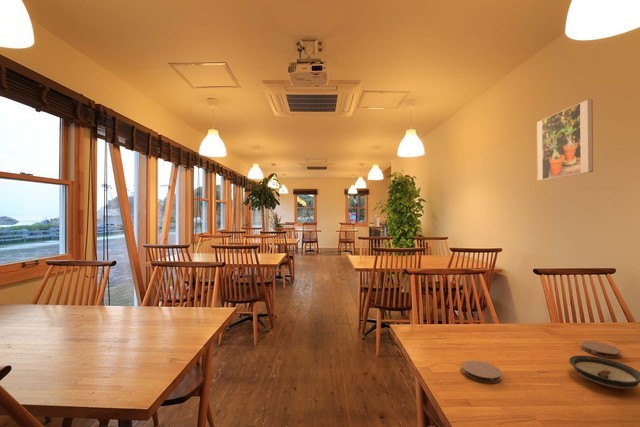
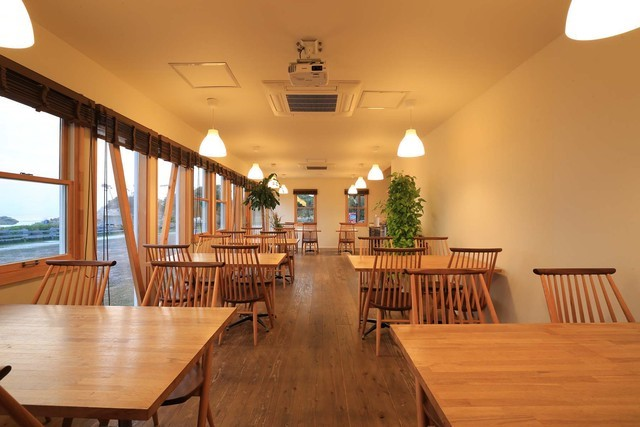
- saucer (604, 374)
- coaster (481, 371)
- coaster (600, 349)
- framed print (561, 144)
